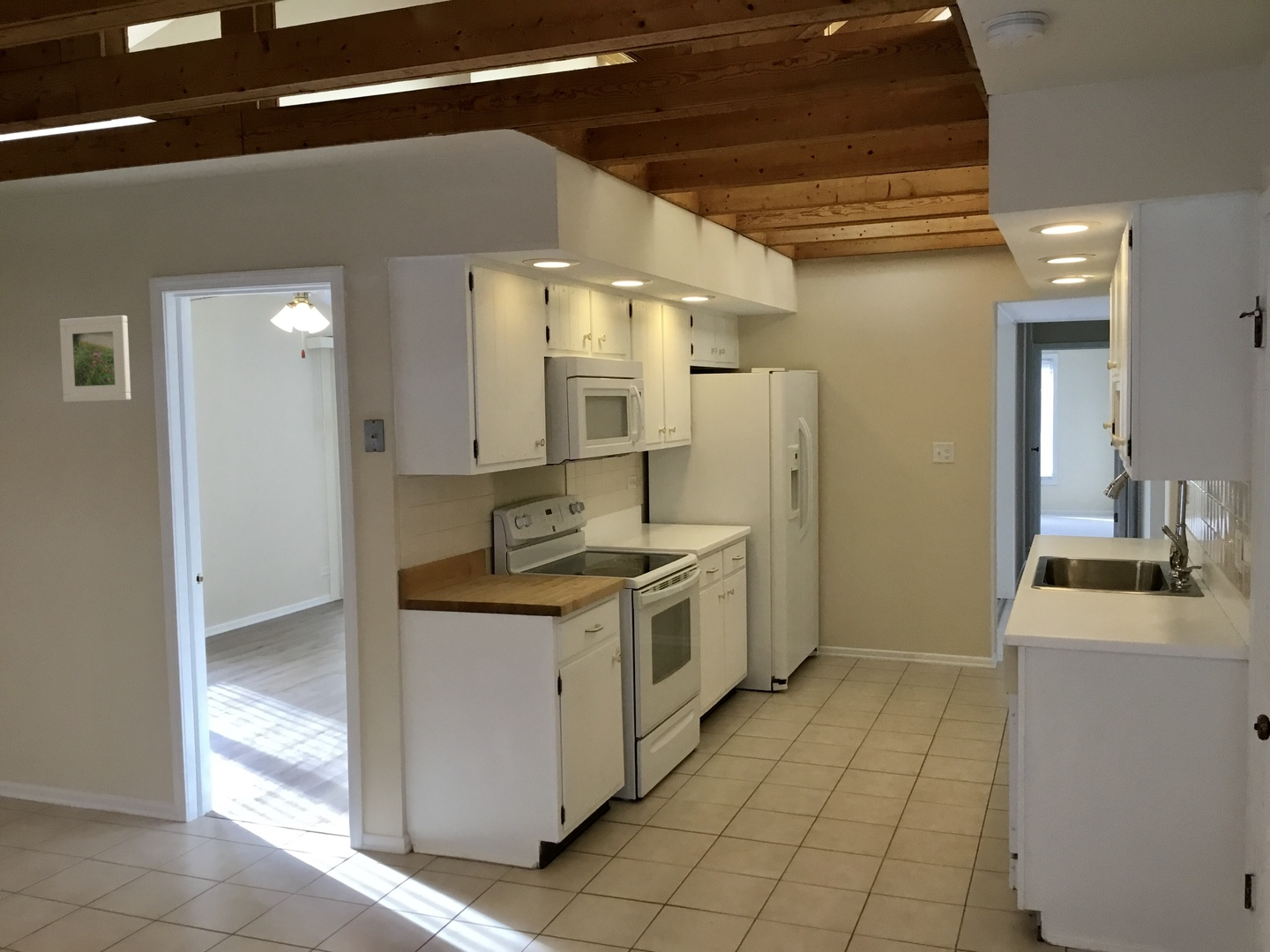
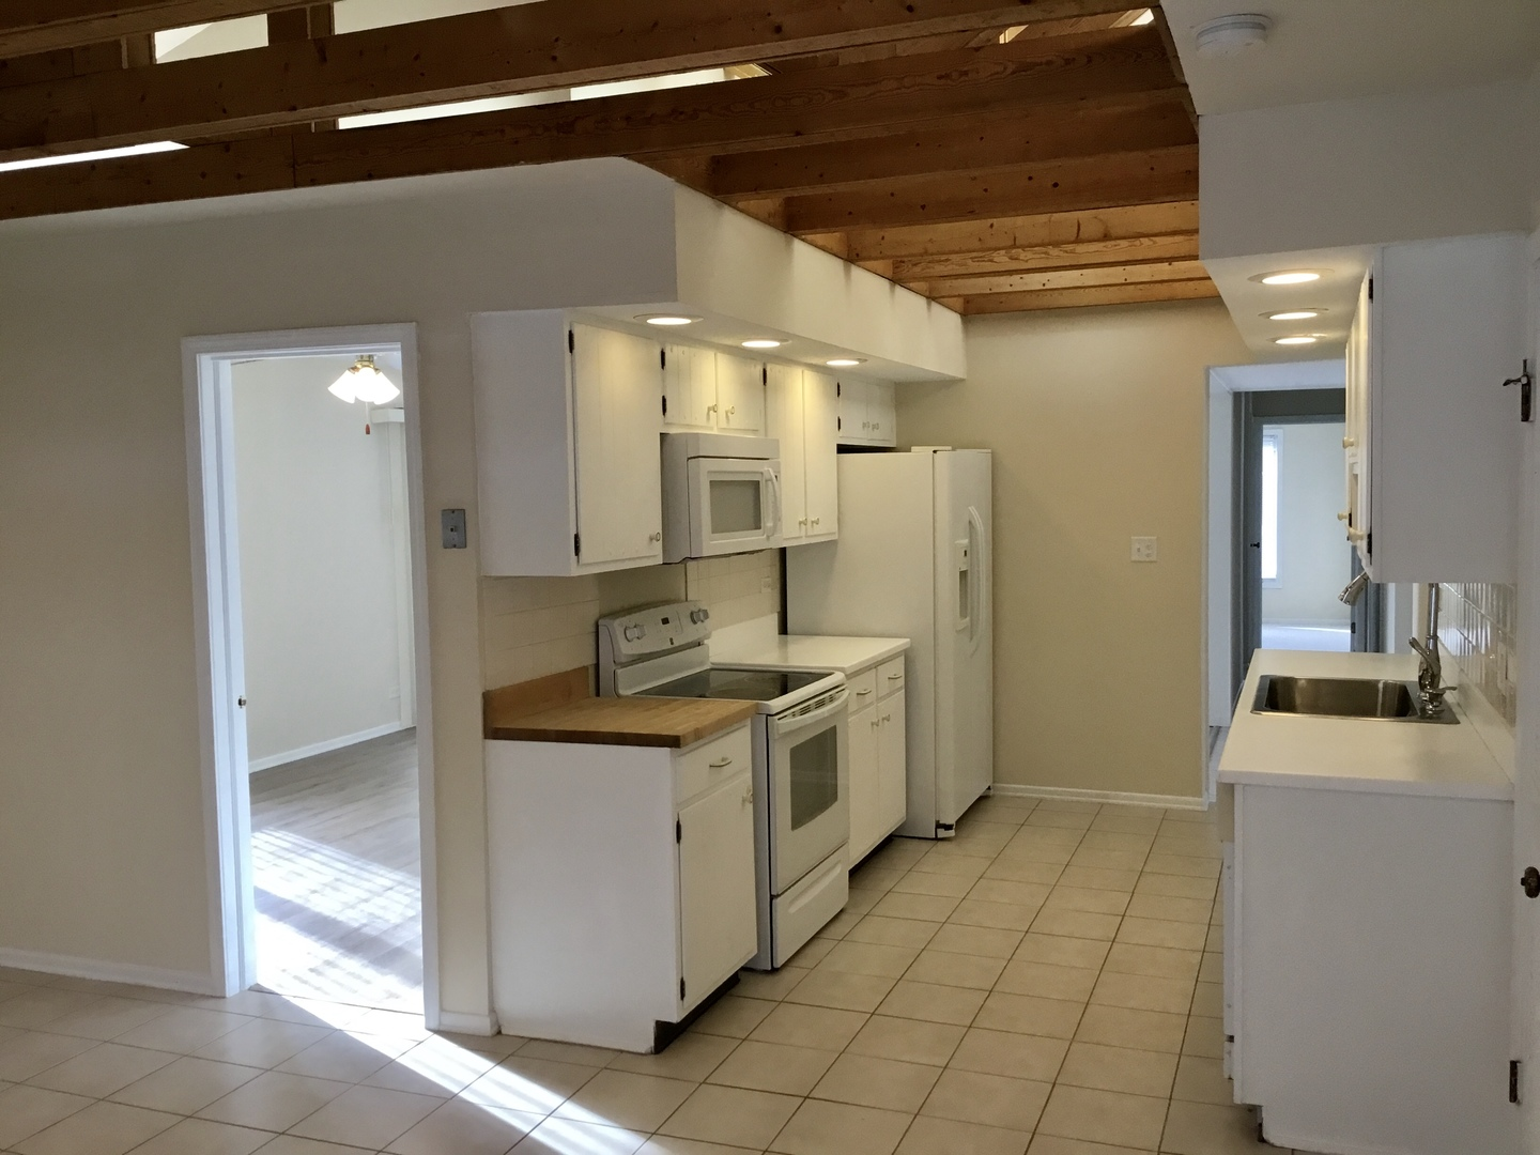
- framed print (94, 359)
